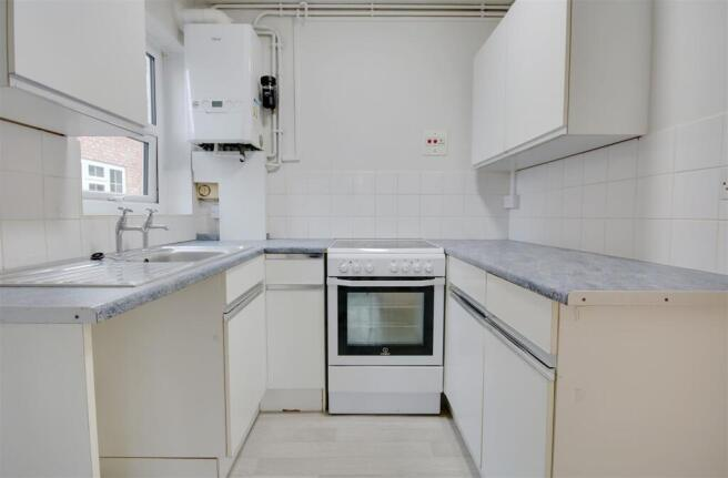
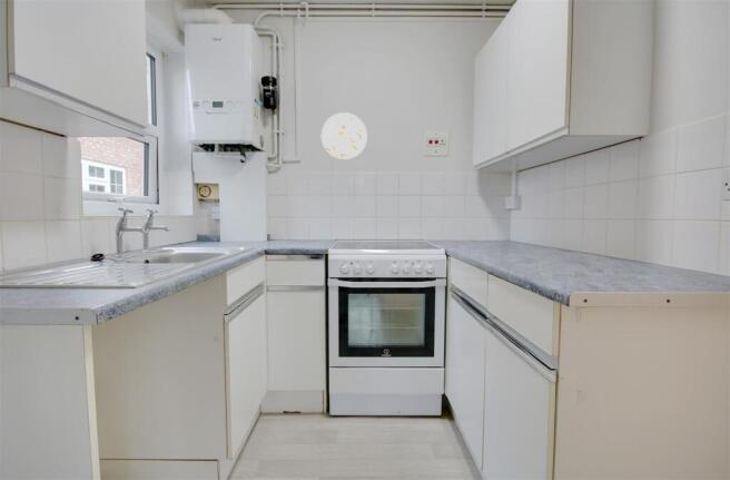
+ decorative plate (344, 136)
